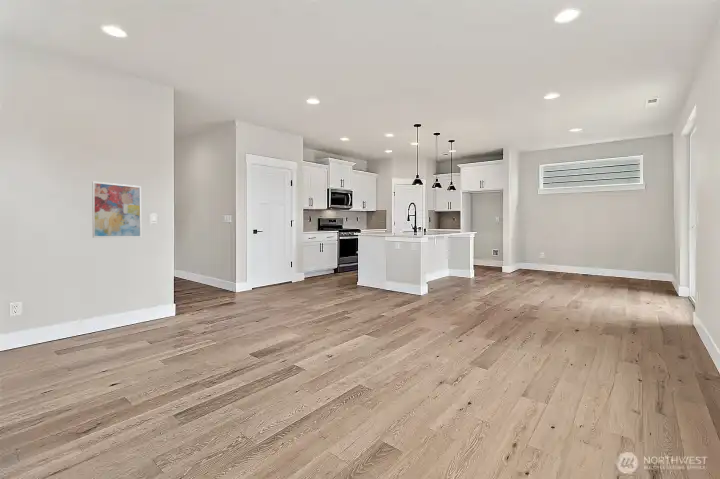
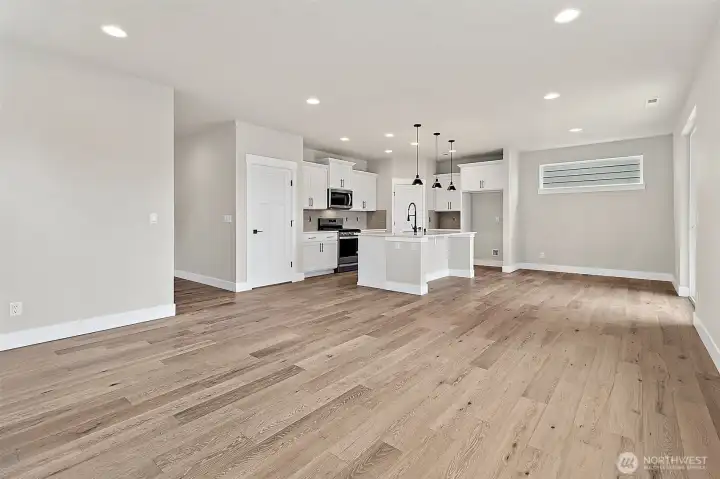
- wall art (117, 210)
